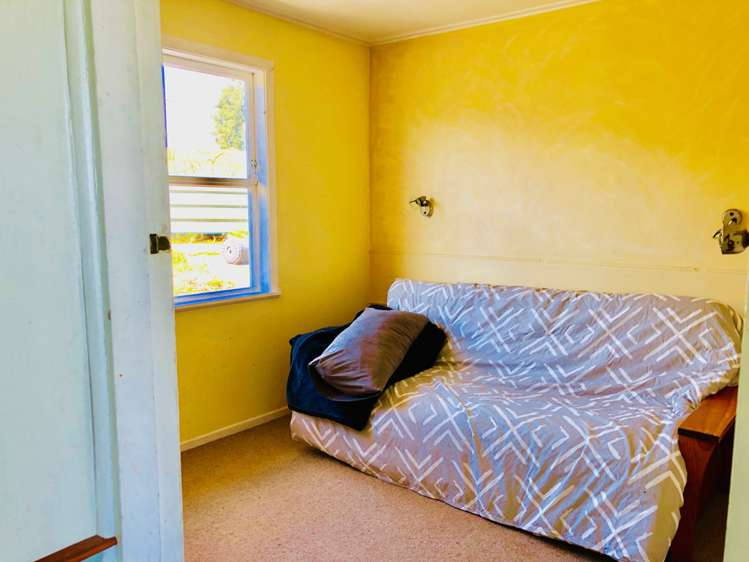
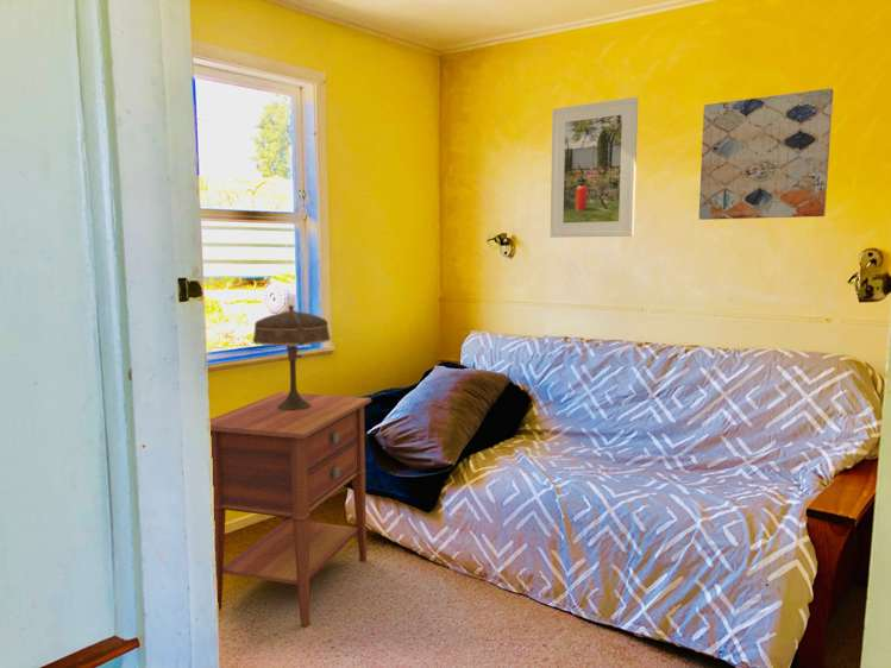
+ wall art (761, 158)
+ table lamp (291, 355)
+ nightstand (293, 498)
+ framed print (591, 170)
